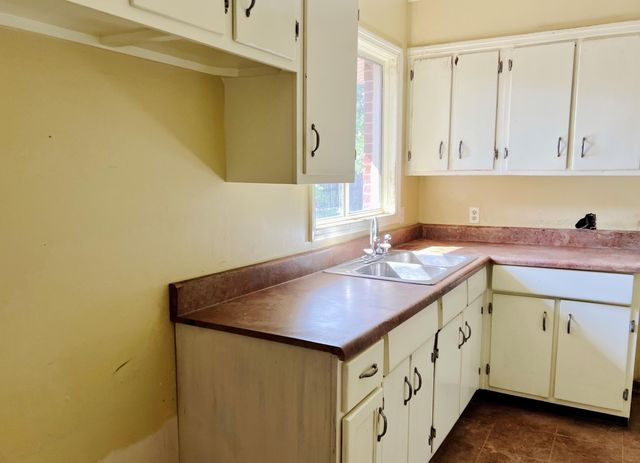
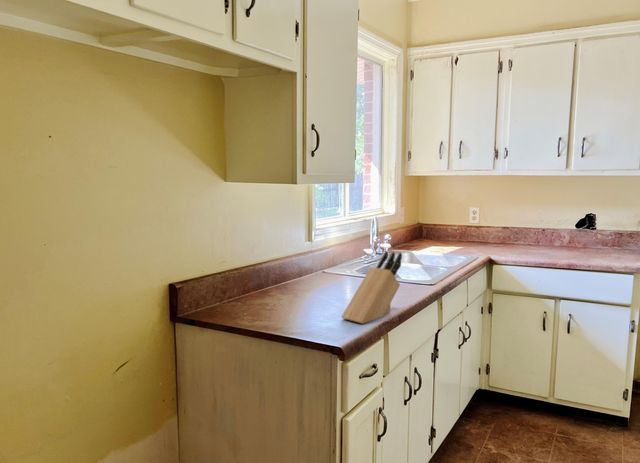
+ knife block (375, 284)
